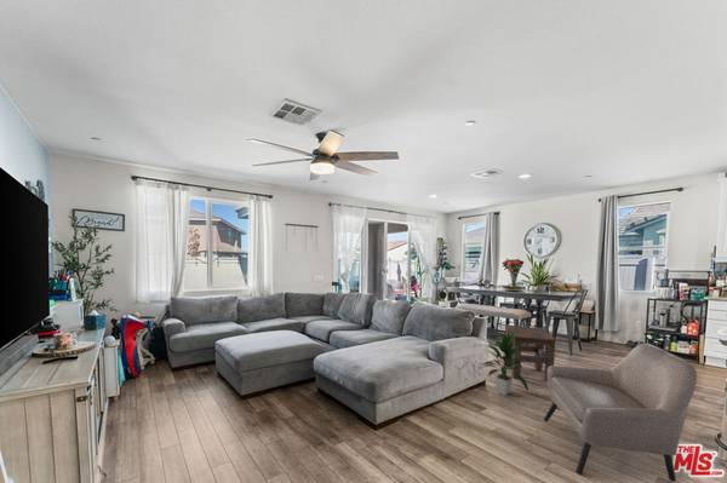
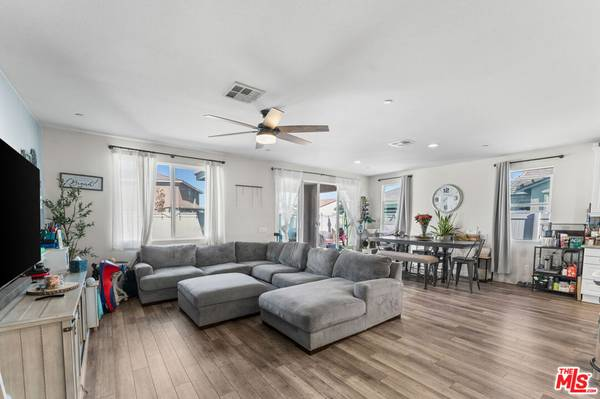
- side table (528, 351)
- armchair (613, 402)
- indoor plant (505, 364)
